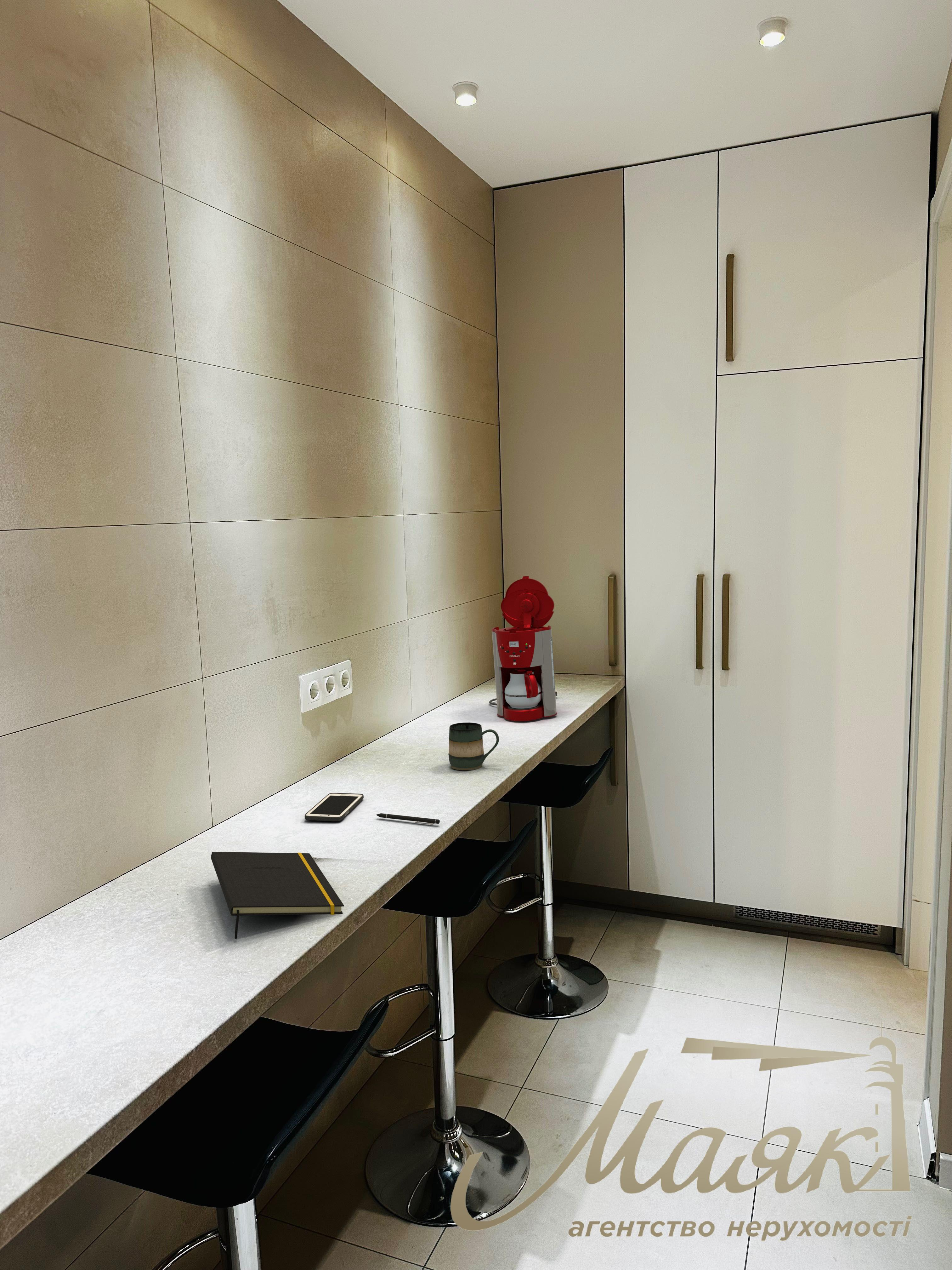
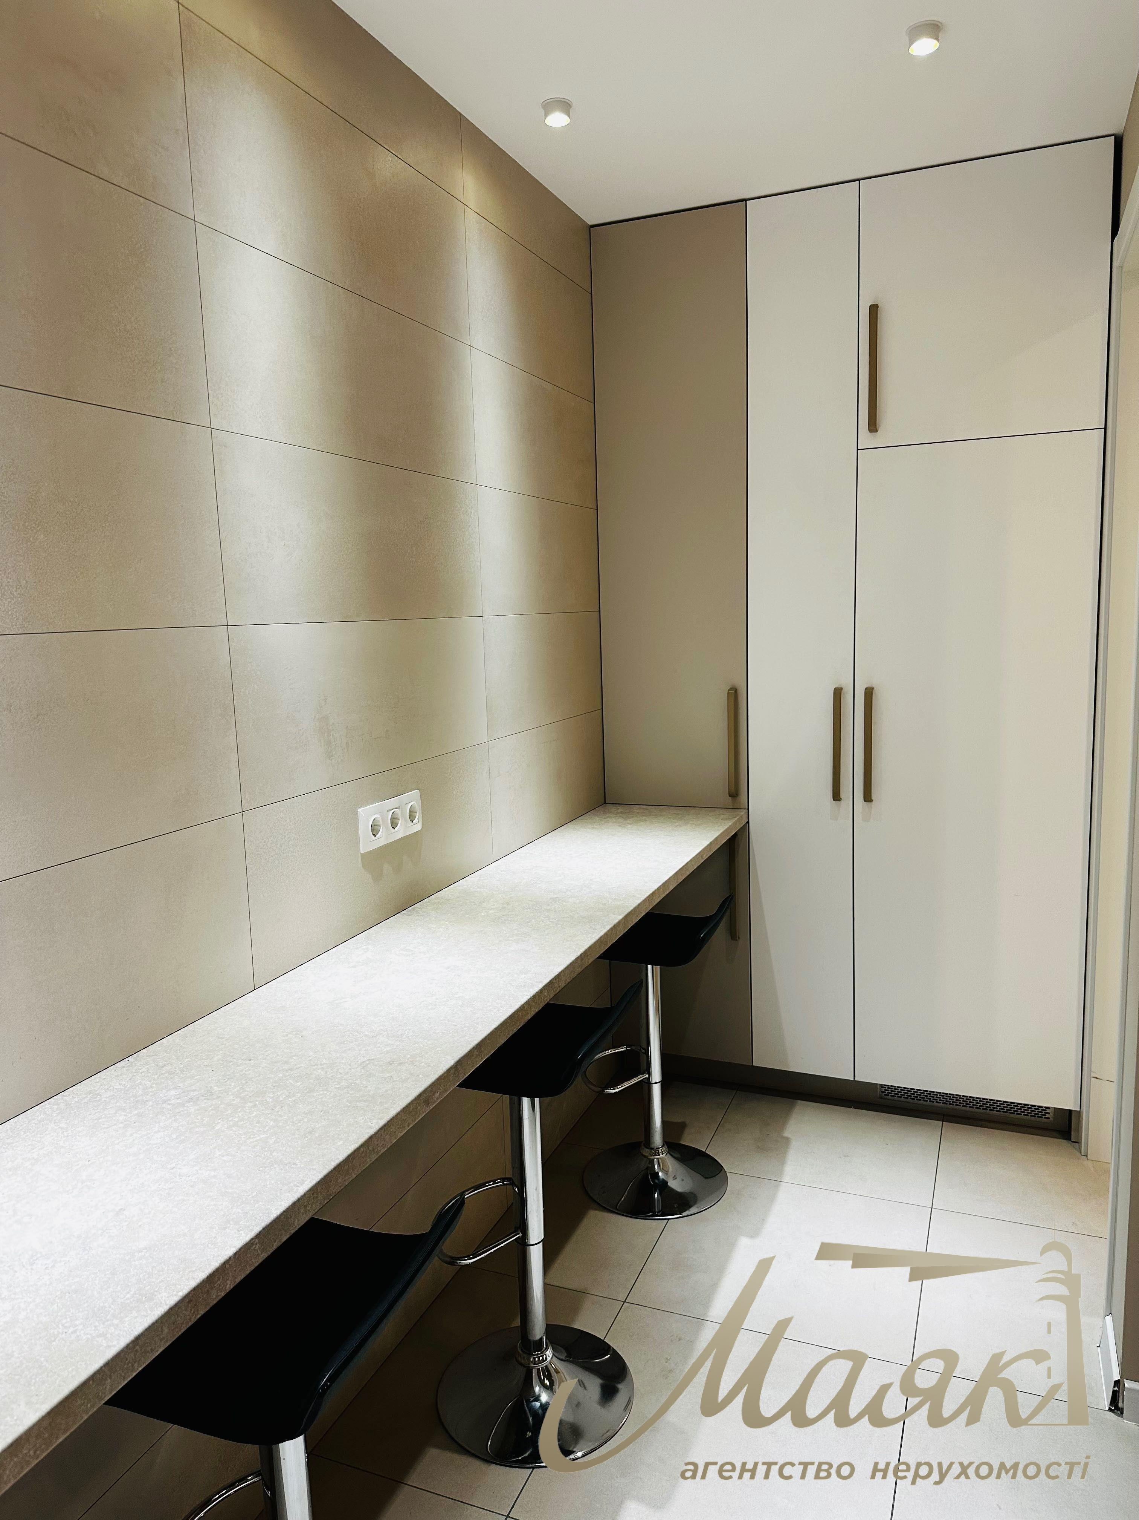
- mug (473, 746)
- cell phone (335, 807)
- pen (406, 818)
- notepad (274, 881)
- coffee maker (522, 643)
